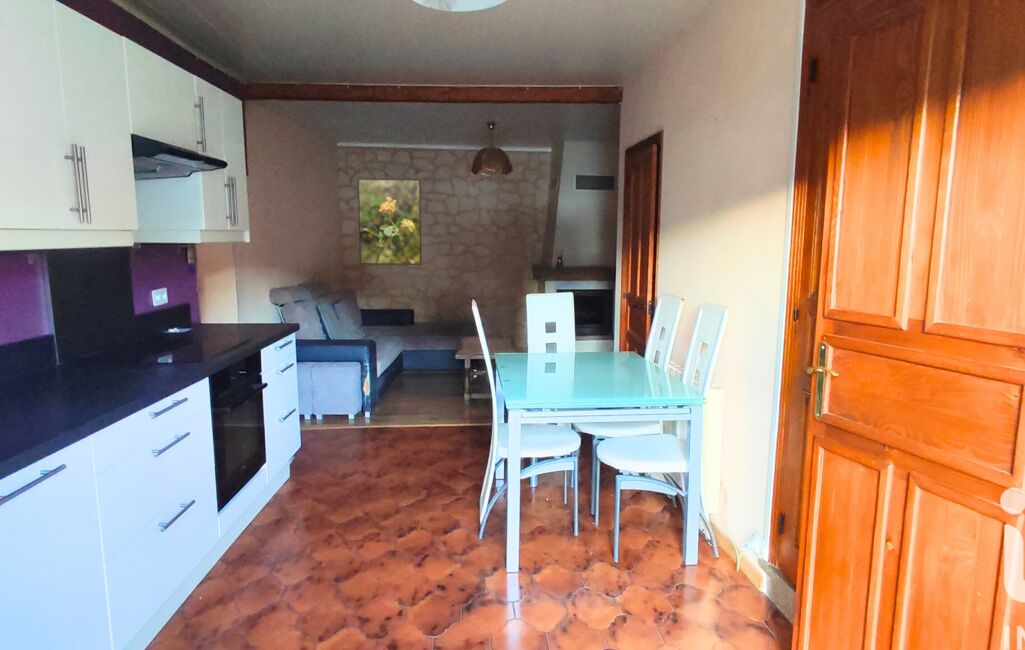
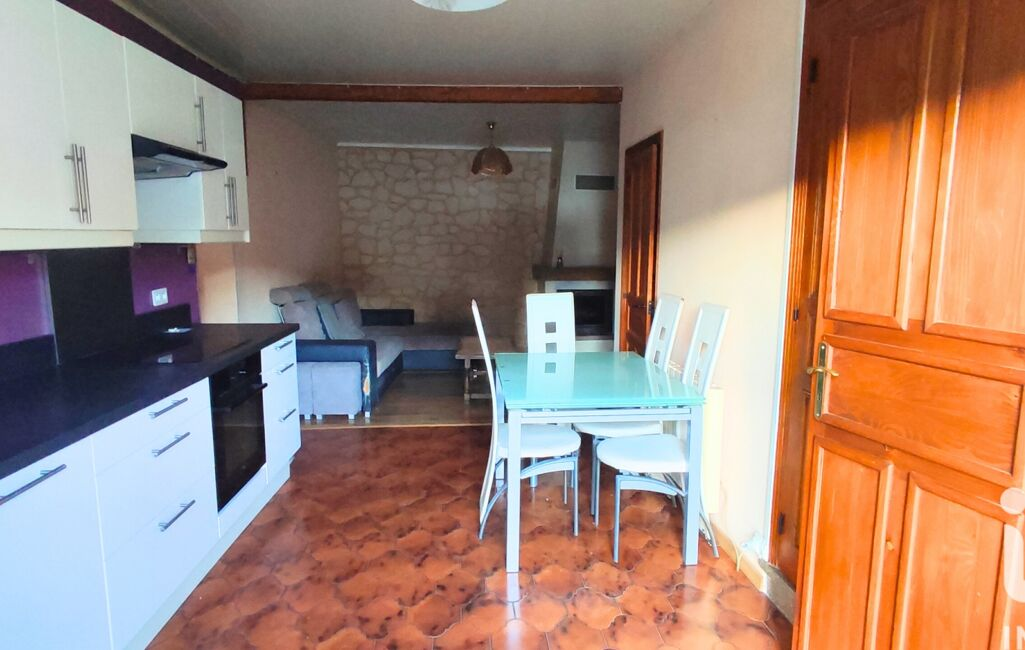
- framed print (389, 222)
